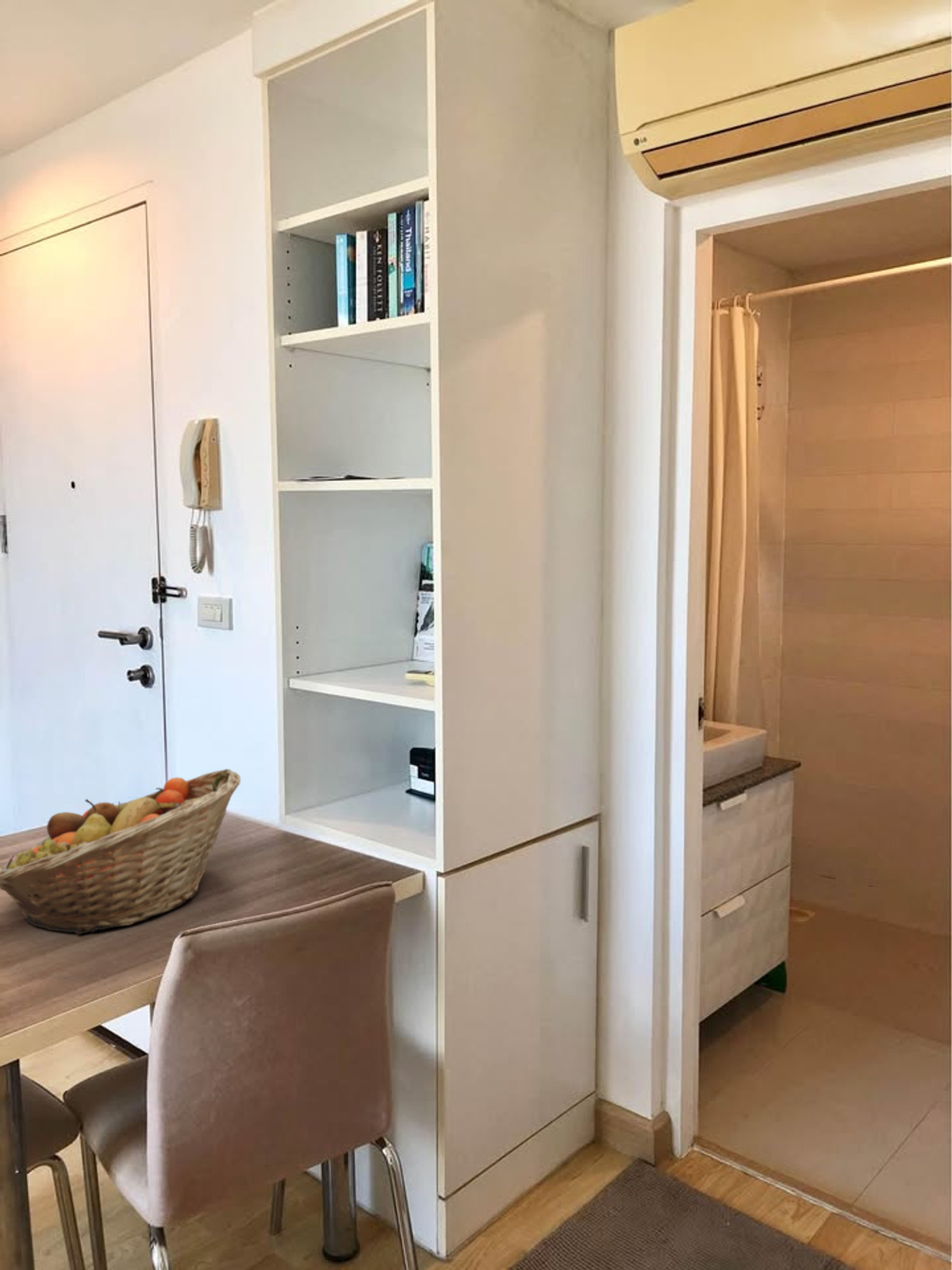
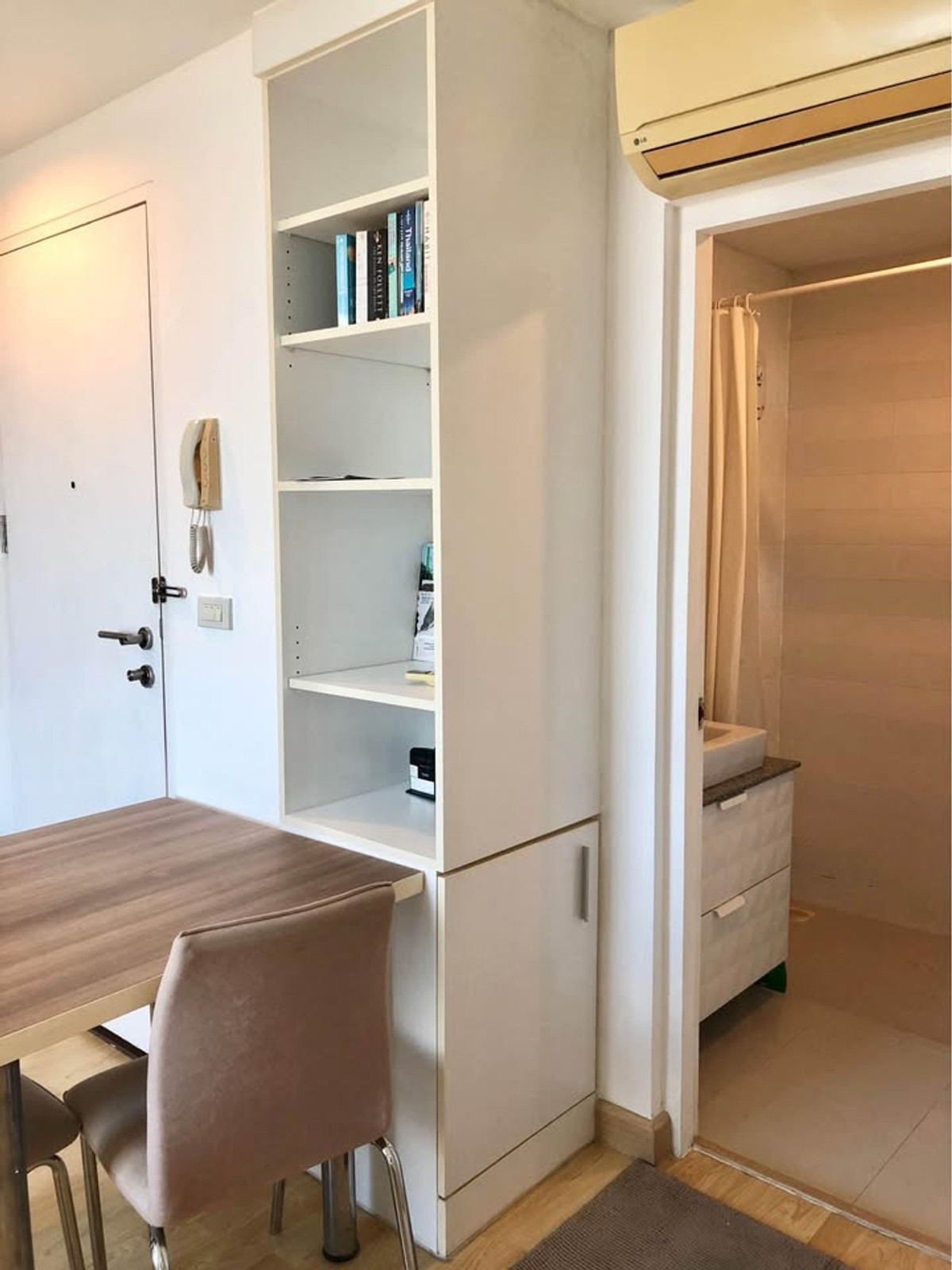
- fruit basket (125, 841)
